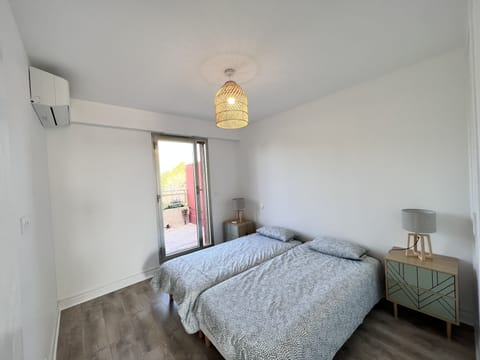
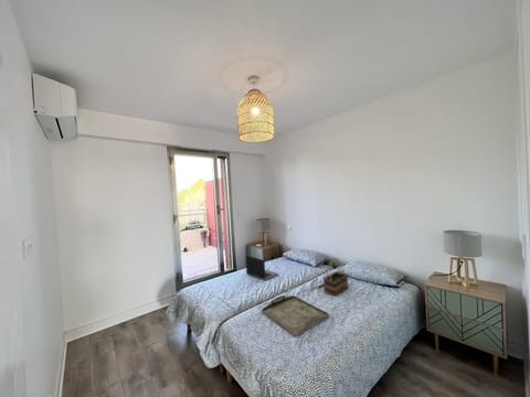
+ laptop computer (262, 265)
+ serving tray (294, 310)
+ woven basket (335, 273)
